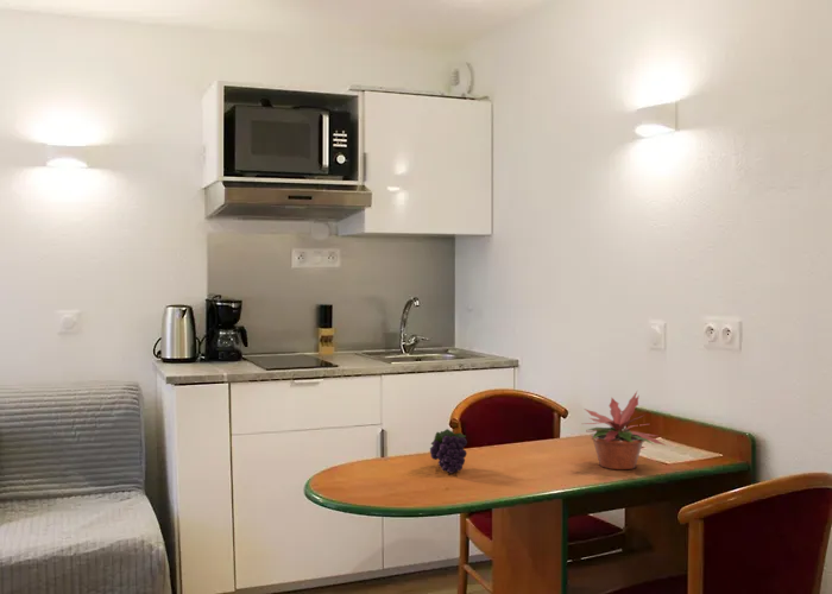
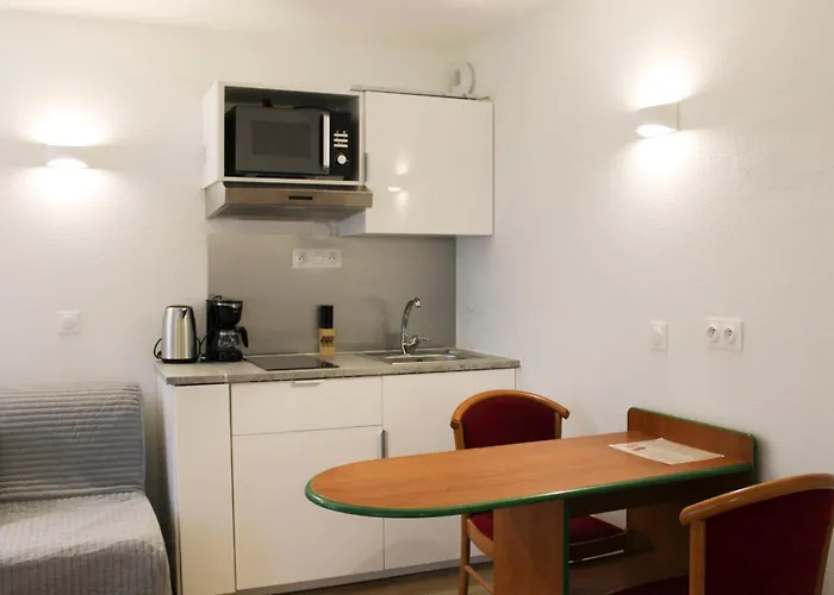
- fruit (450, 448)
- potted plant (618, 426)
